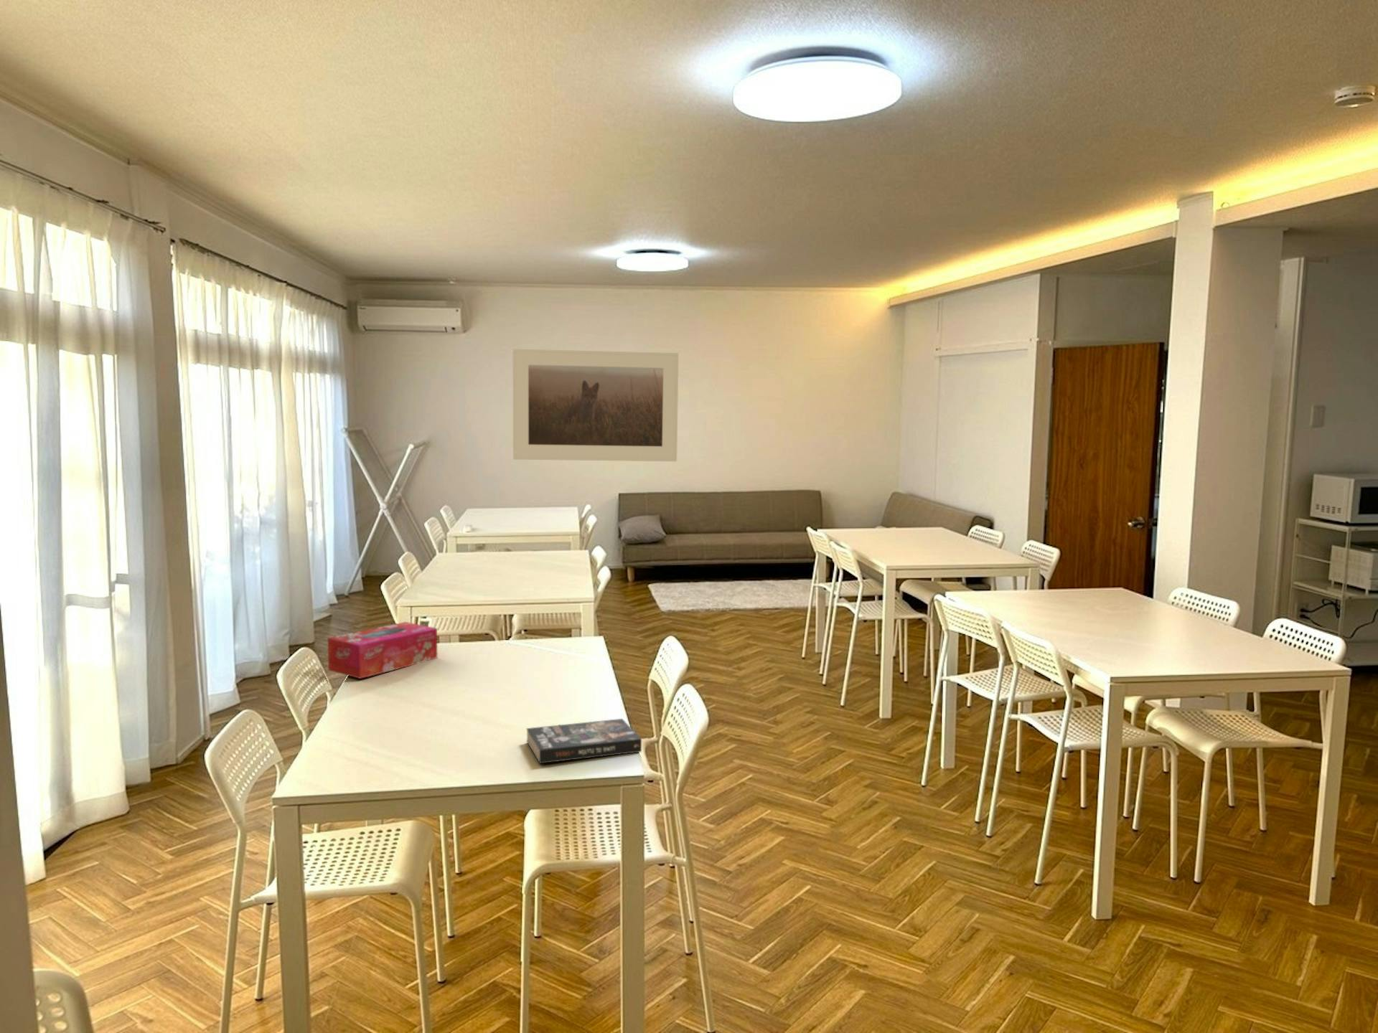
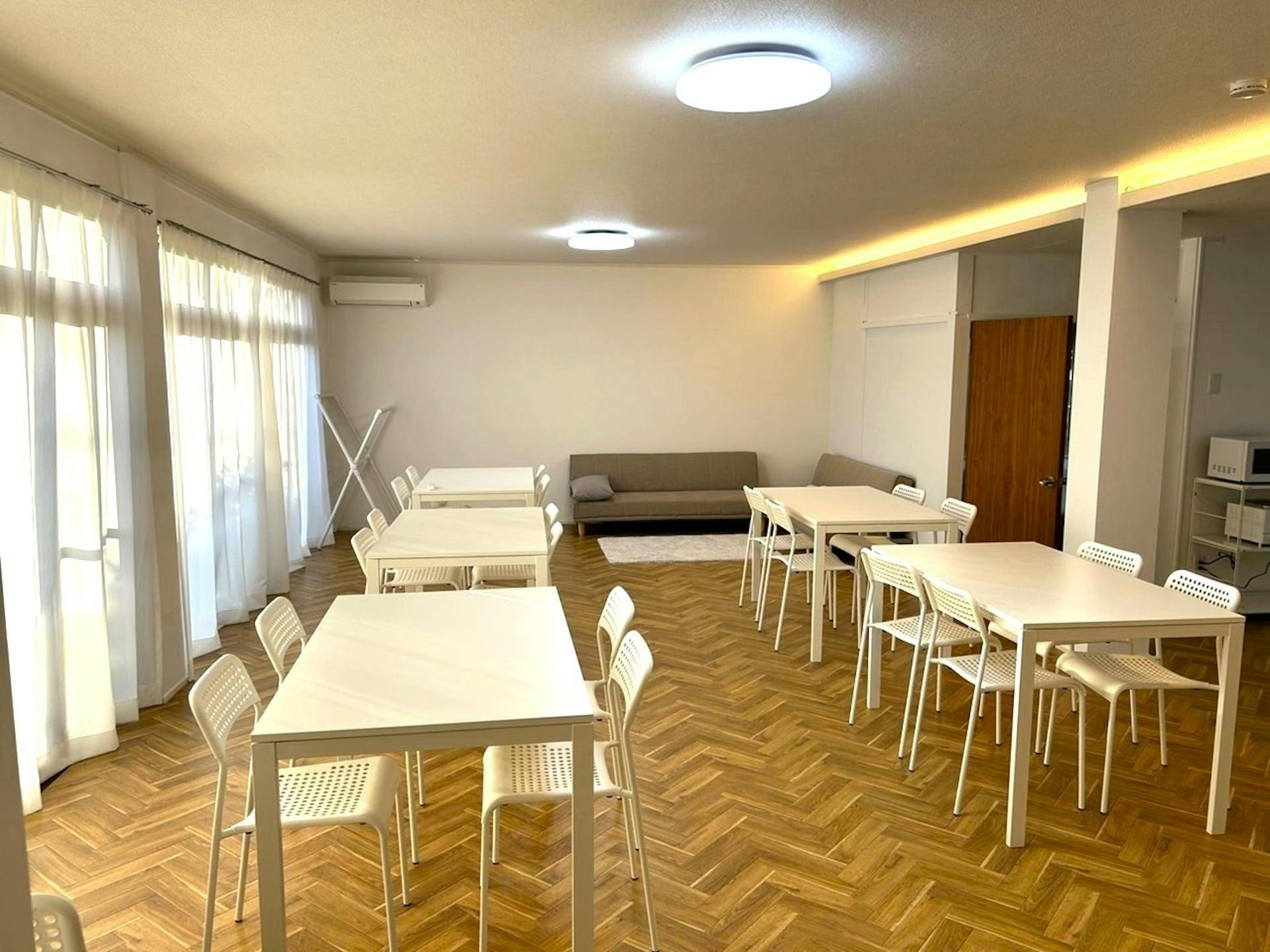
- book (583, 740)
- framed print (596, 406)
- tissue box (384, 649)
